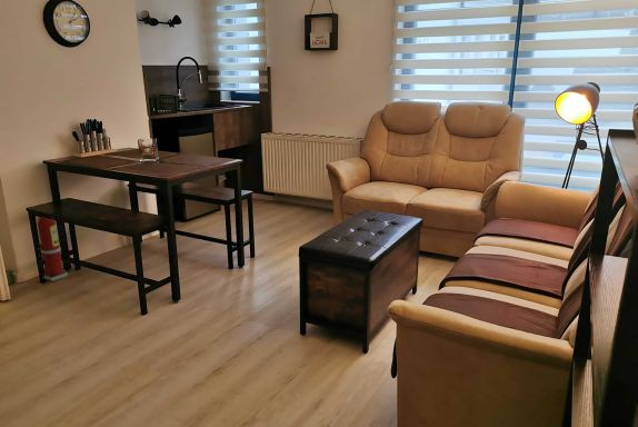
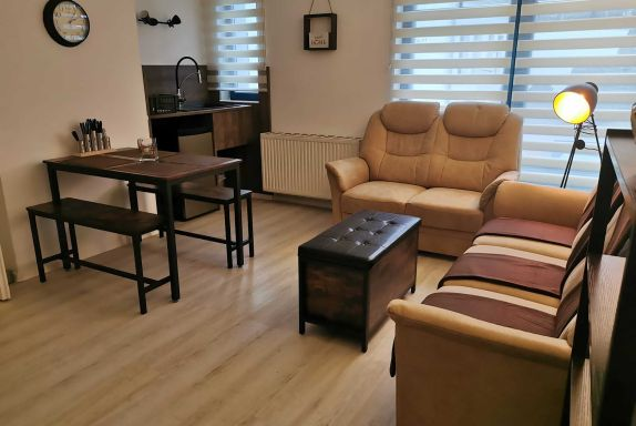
- fire extinguisher (50, 242)
